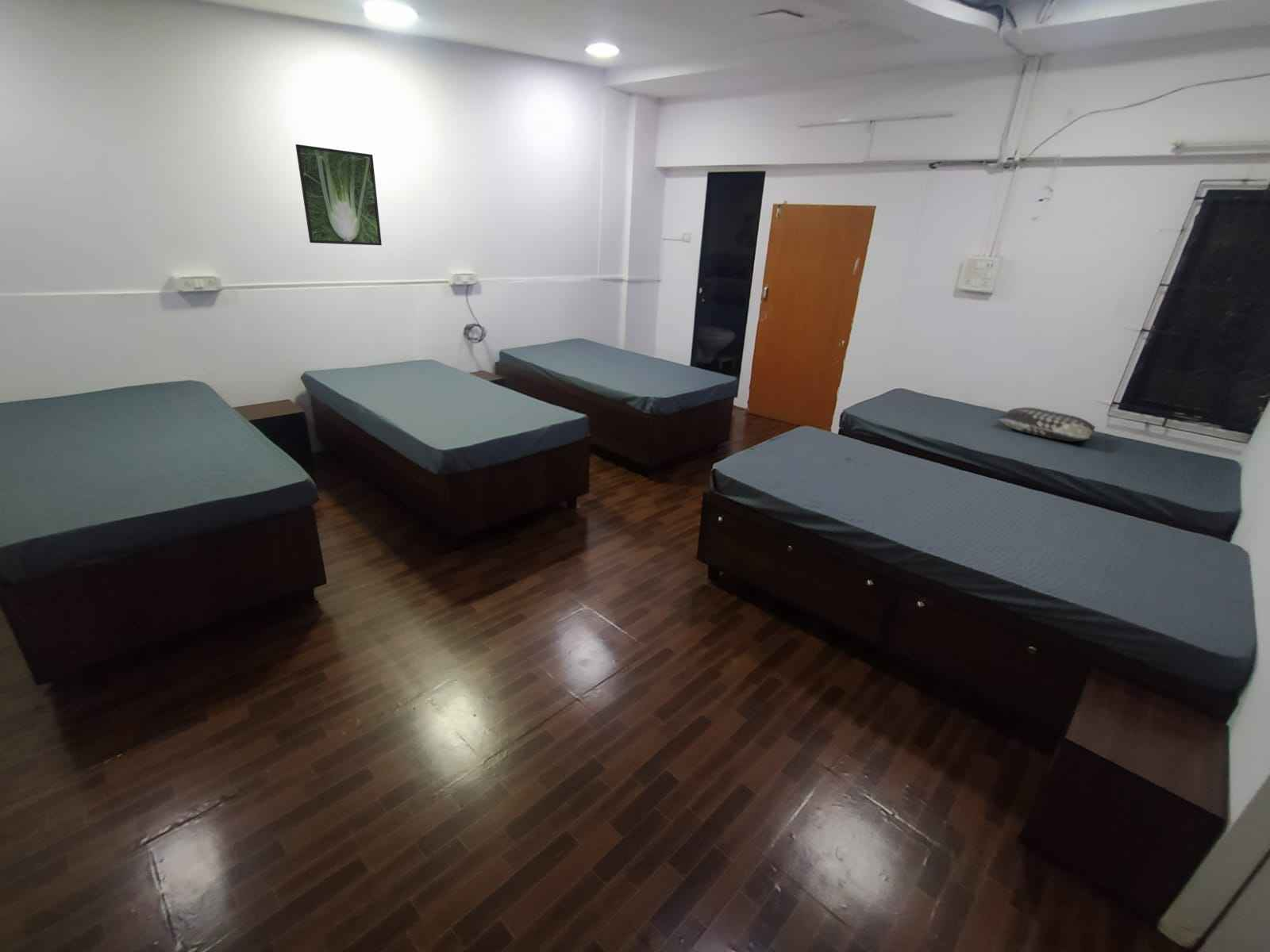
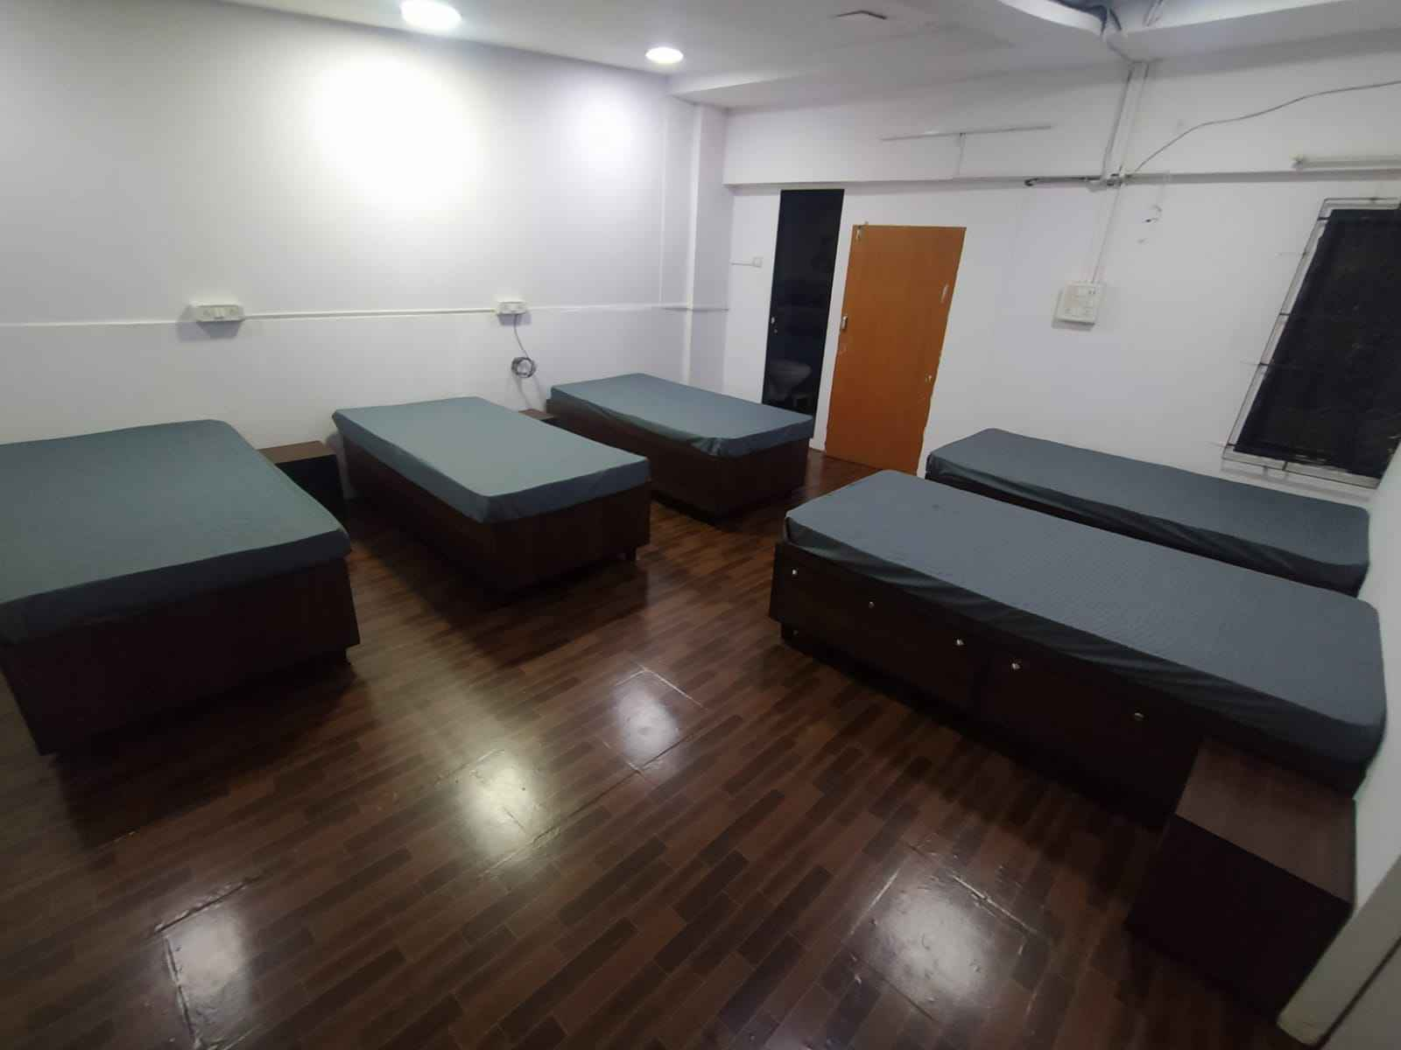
- cushion (1047, 423)
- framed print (341, 198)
